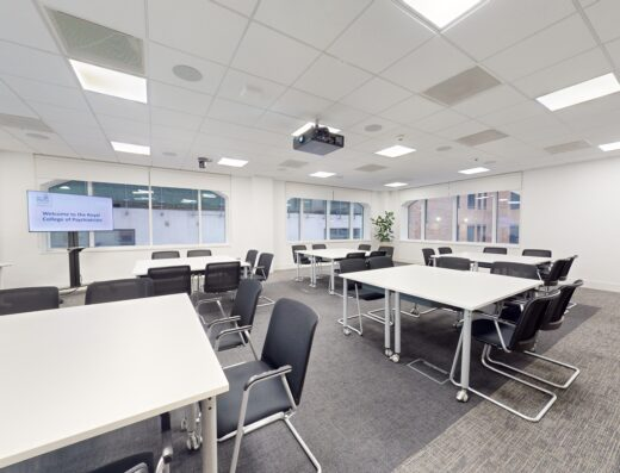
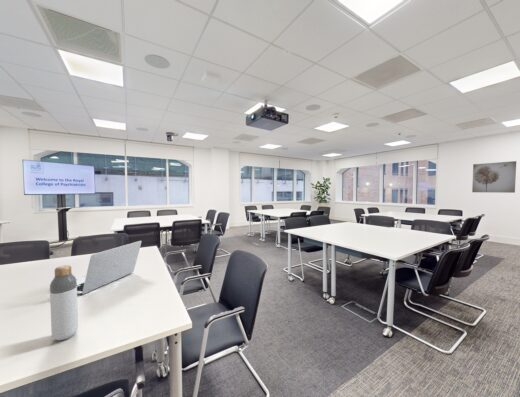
+ laptop (99, 263)
+ bottle (64, 301)
+ wall art (492, 177)
